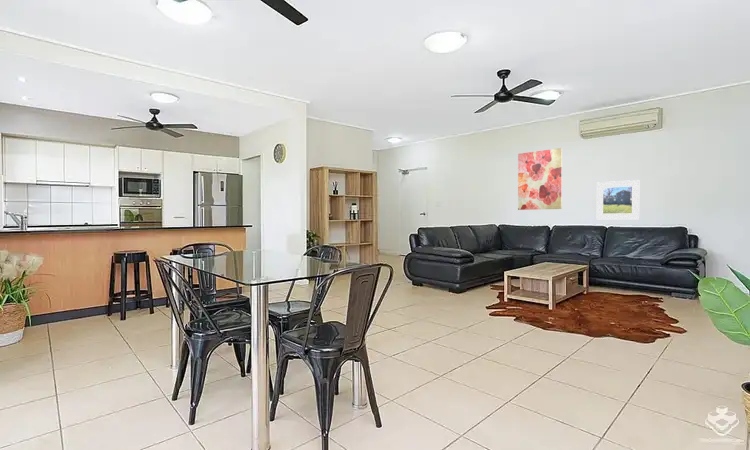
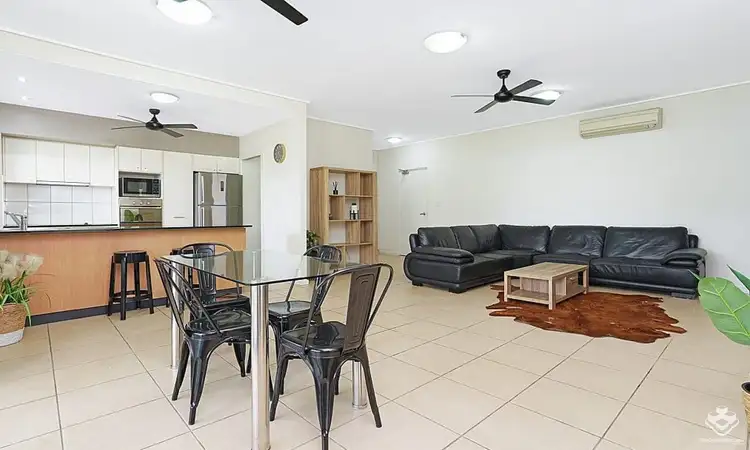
- wall art (539, 180)
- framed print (617, 200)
